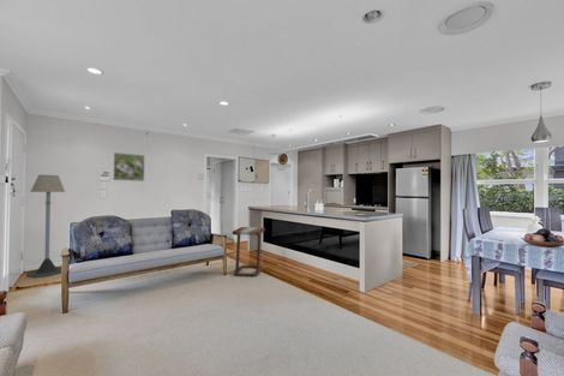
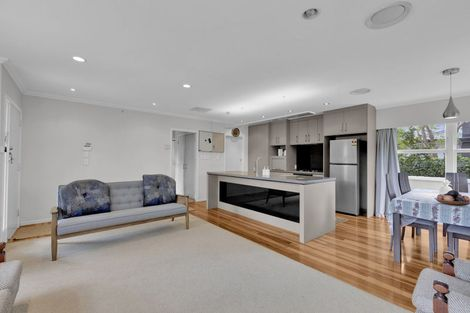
- side table (257, 251)
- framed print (128, 167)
- floor lamp (47, 223)
